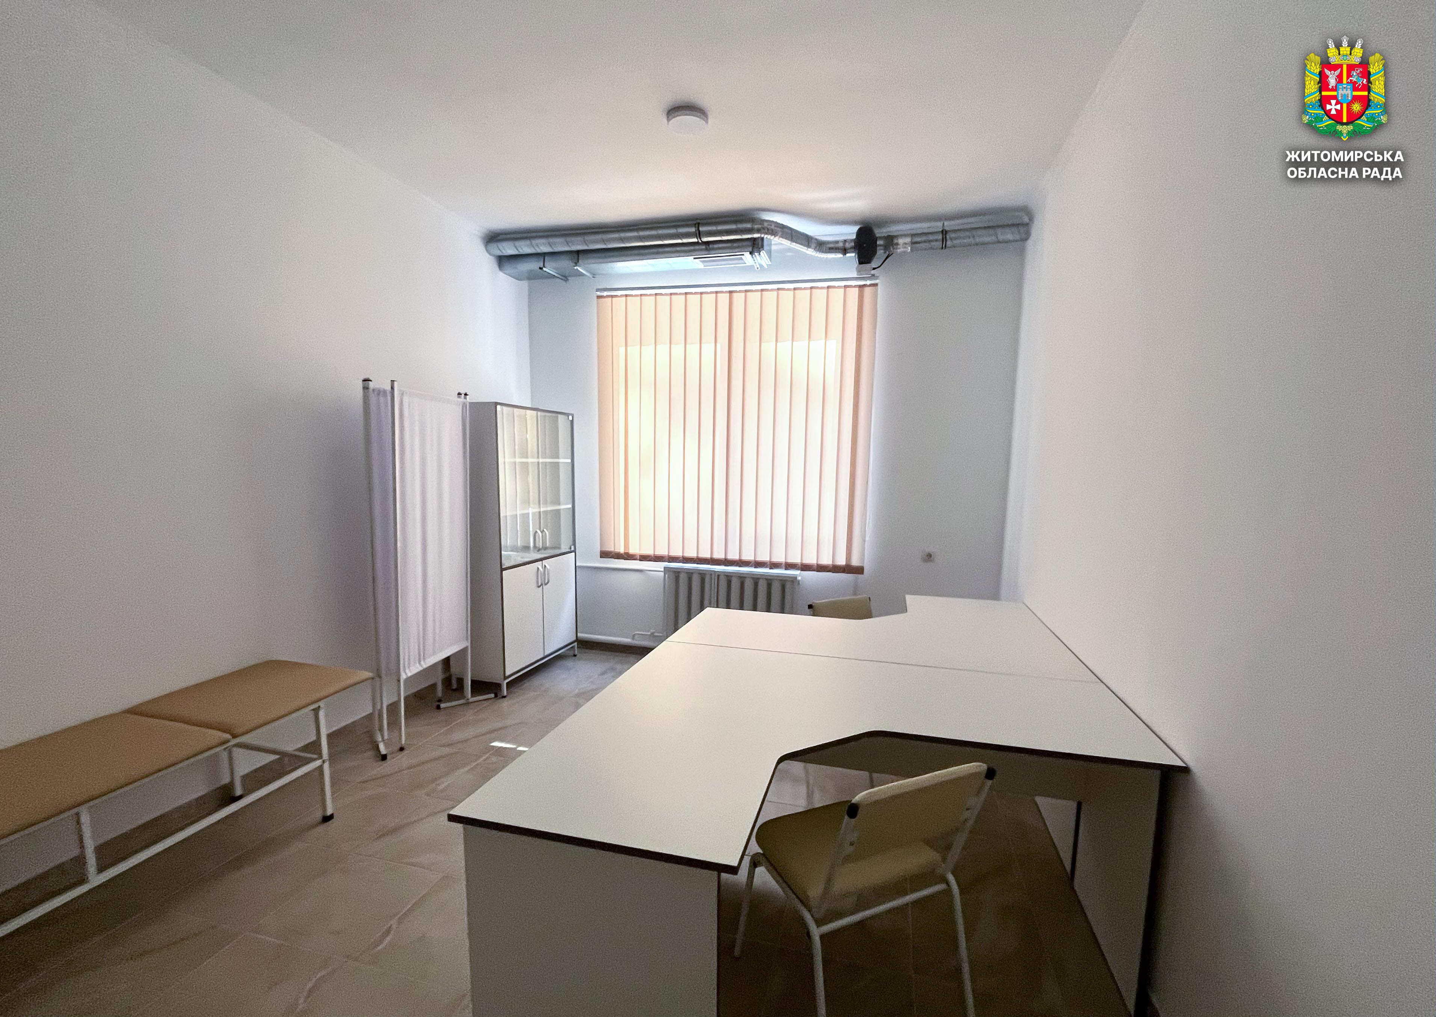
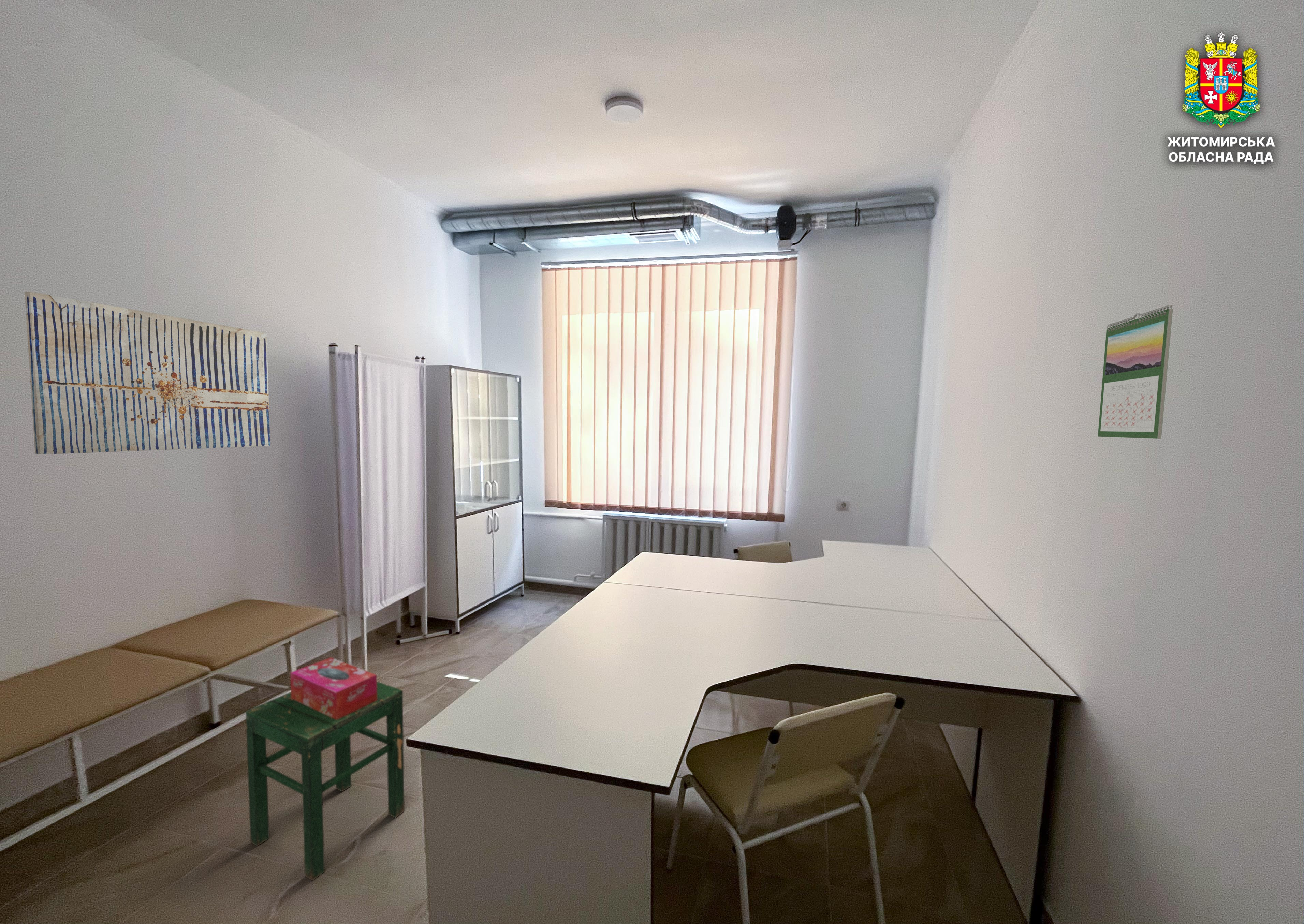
+ stool (335, 763)
+ wall art (170, 383)
+ tissue box (334, 686)
+ calendar (1132, 376)
